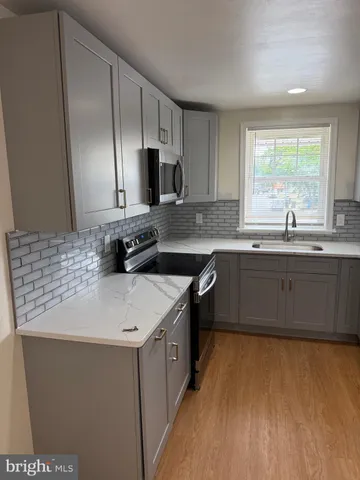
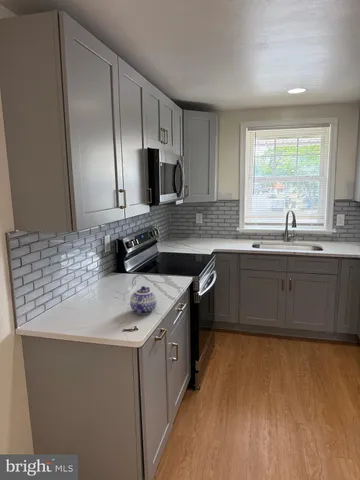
+ teapot (143, 298)
